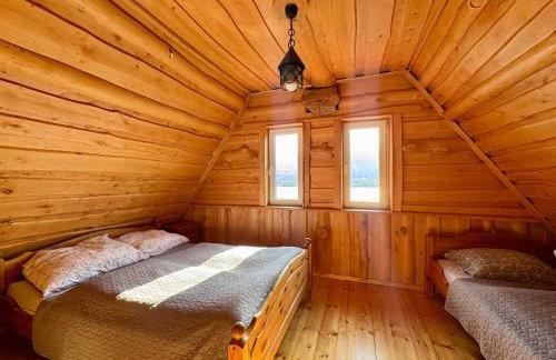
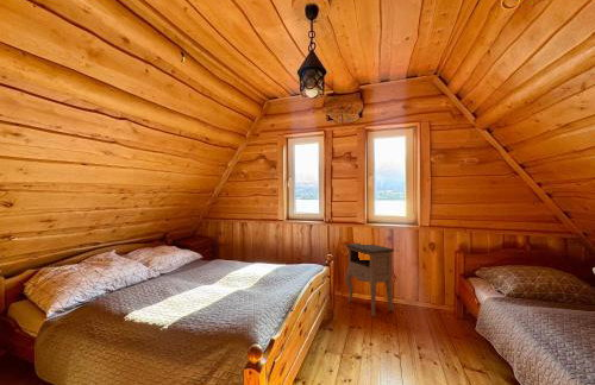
+ nightstand (368, 276)
